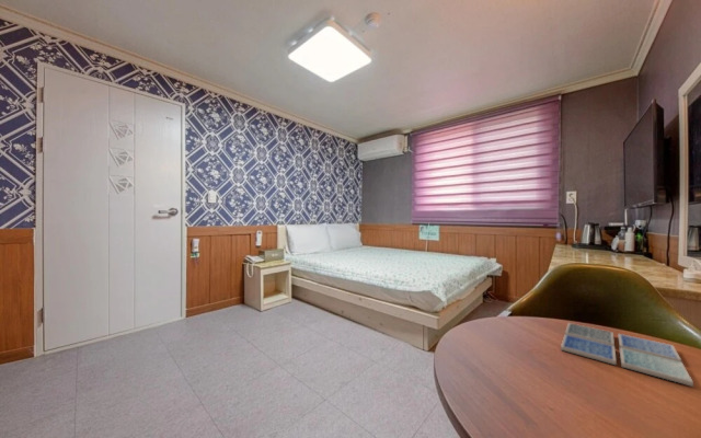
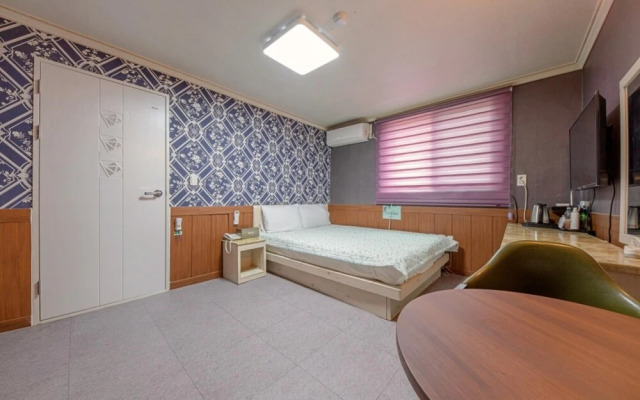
- drink coaster (614, 349)
